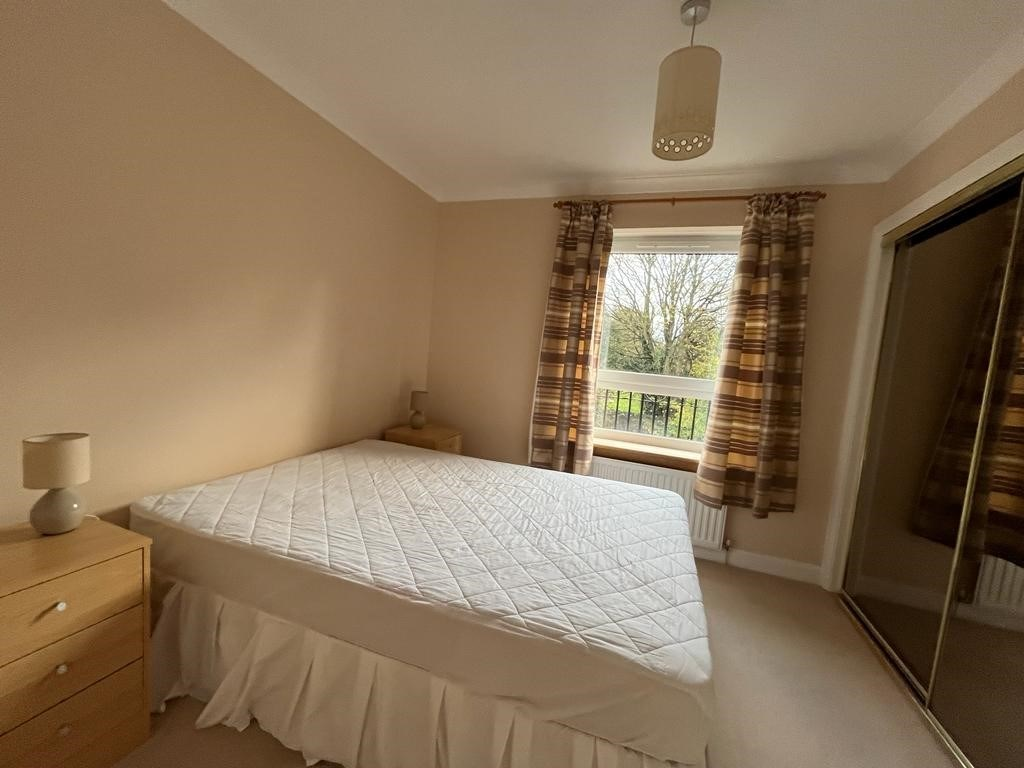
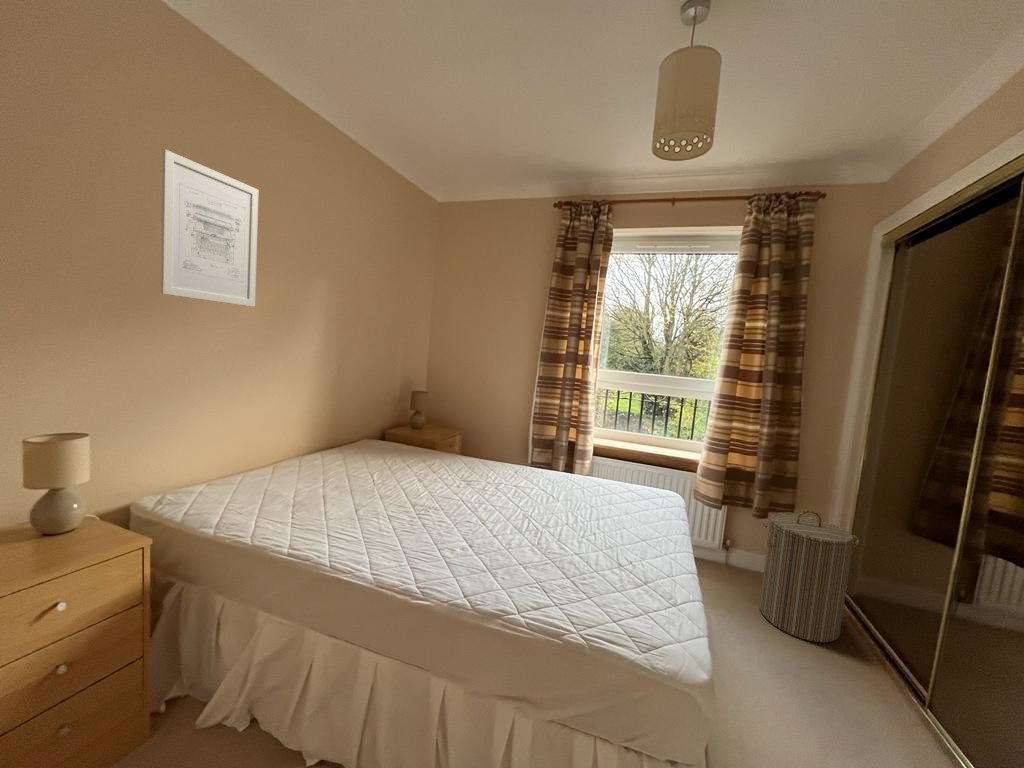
+ laundry hamper (804, 566)
+ wall art (214, 236)
